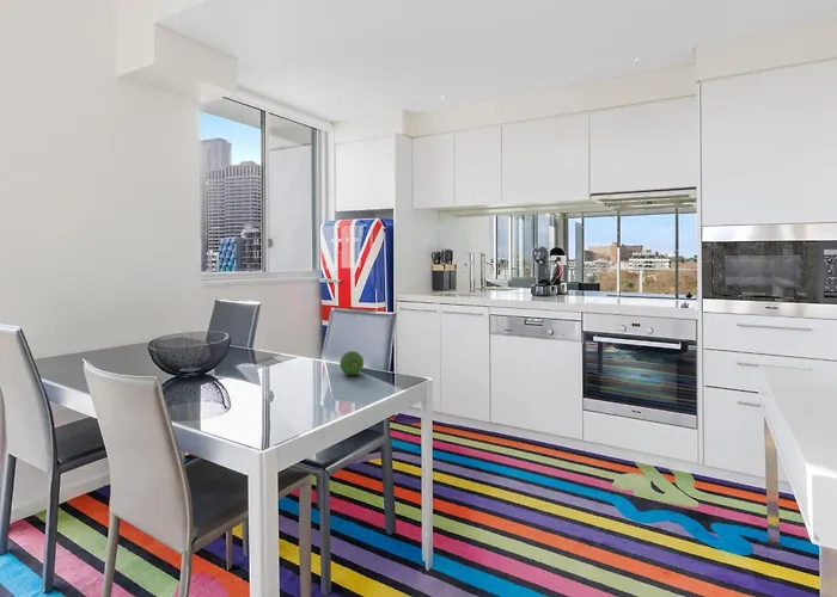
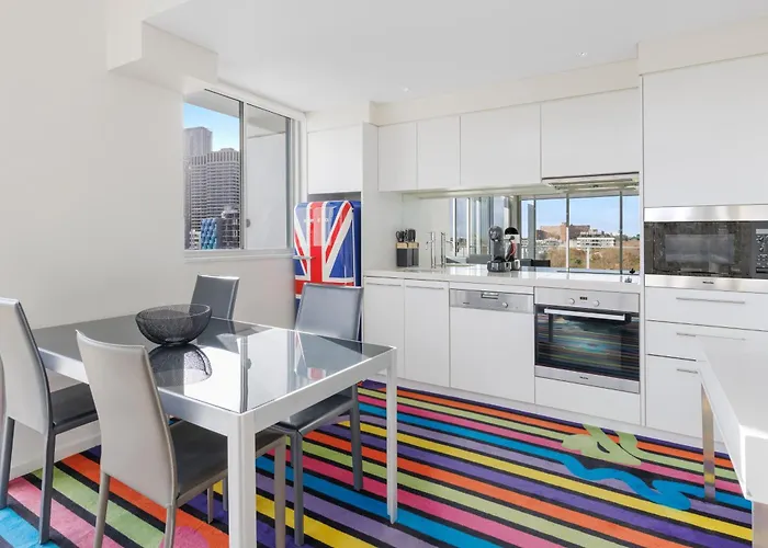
- fruit (352, 363)
